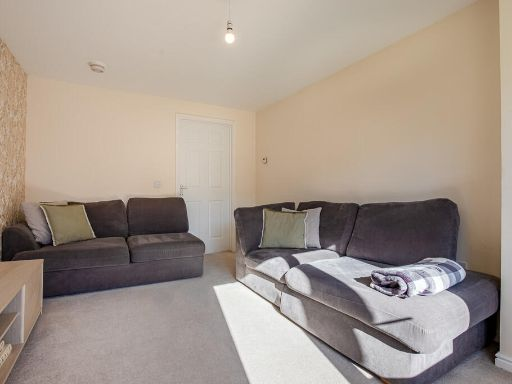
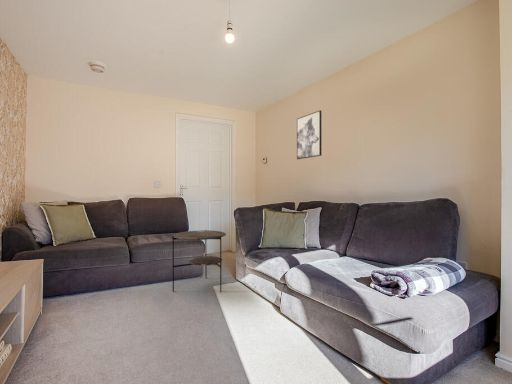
+ side table (199, 260)
+ wall art (308, 136)
